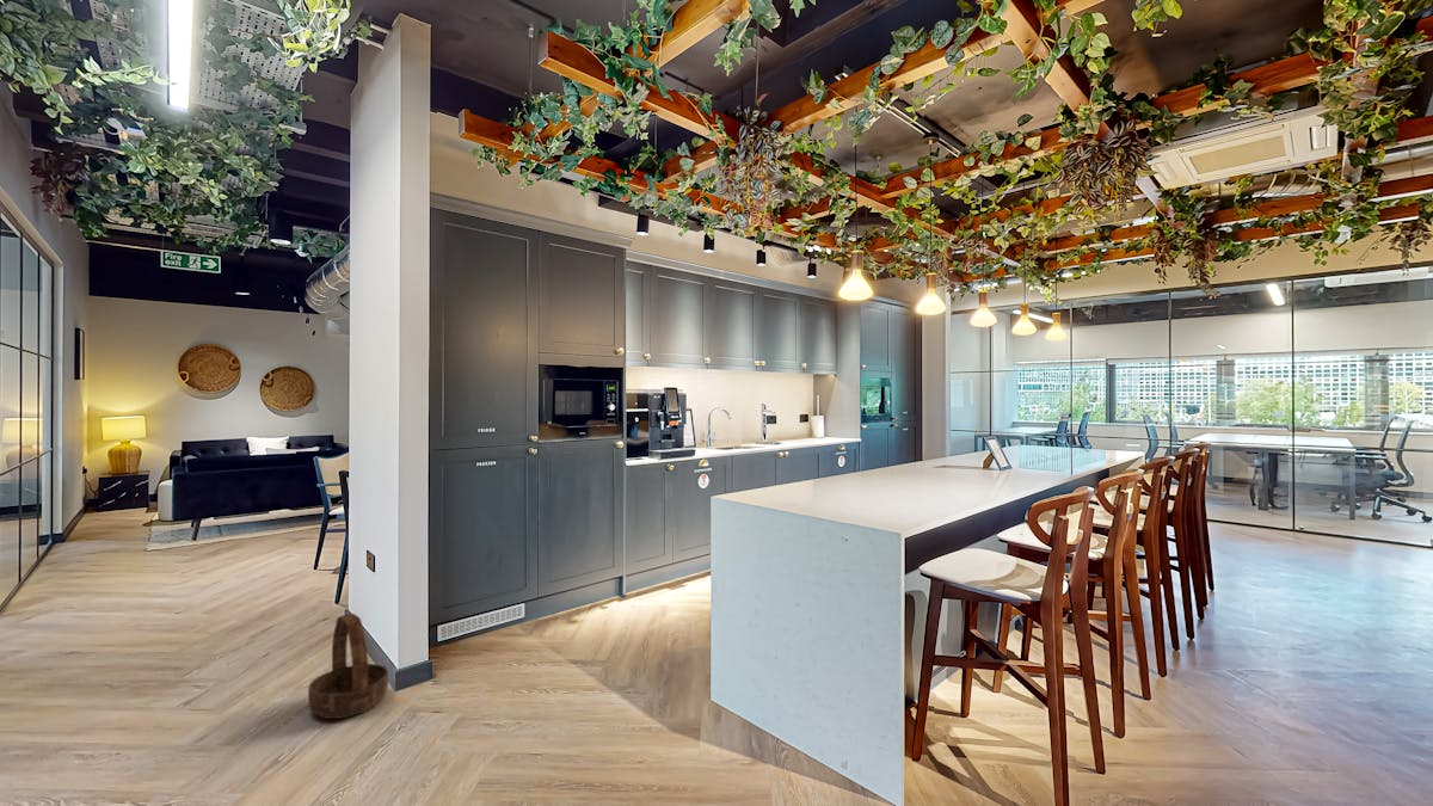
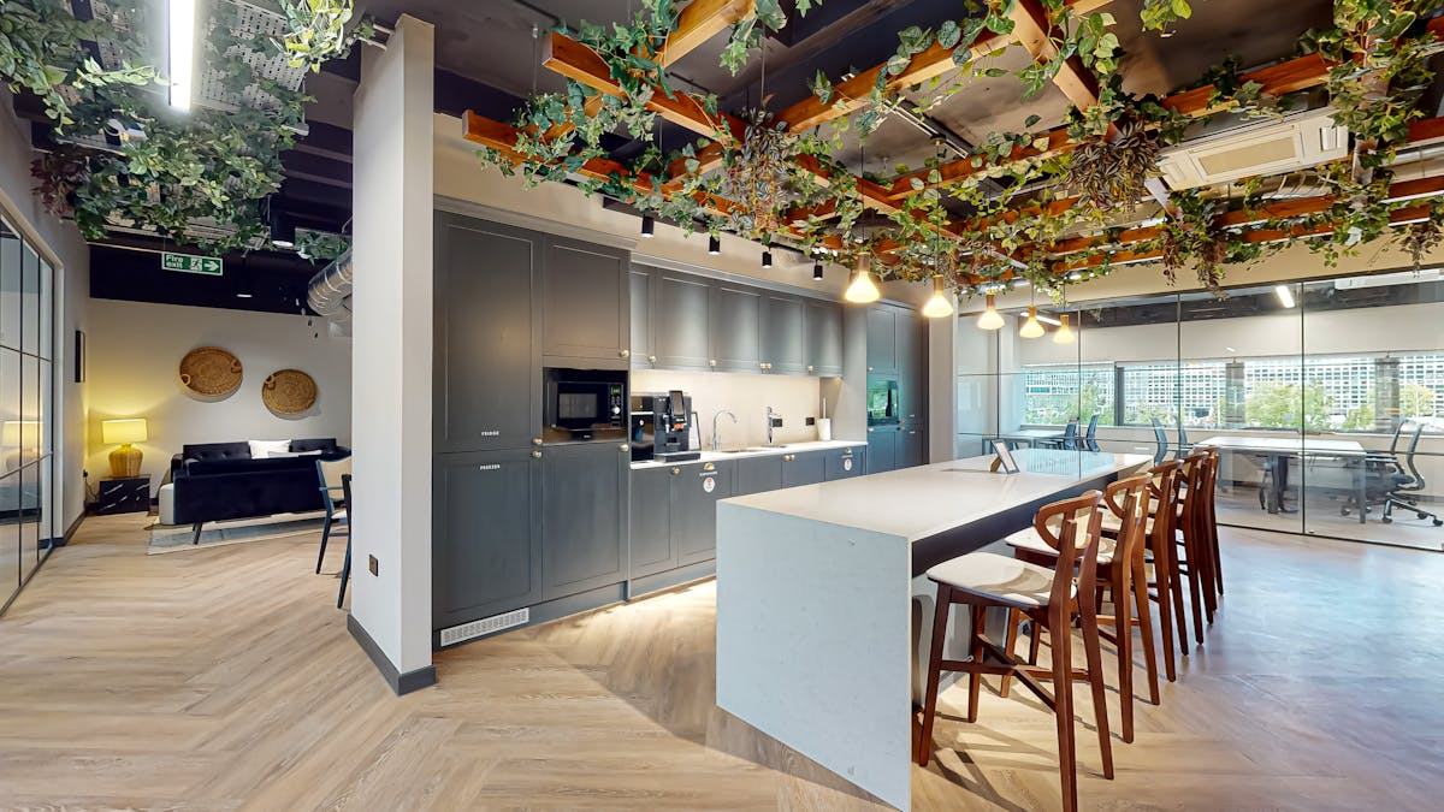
- basket (352, 660)
